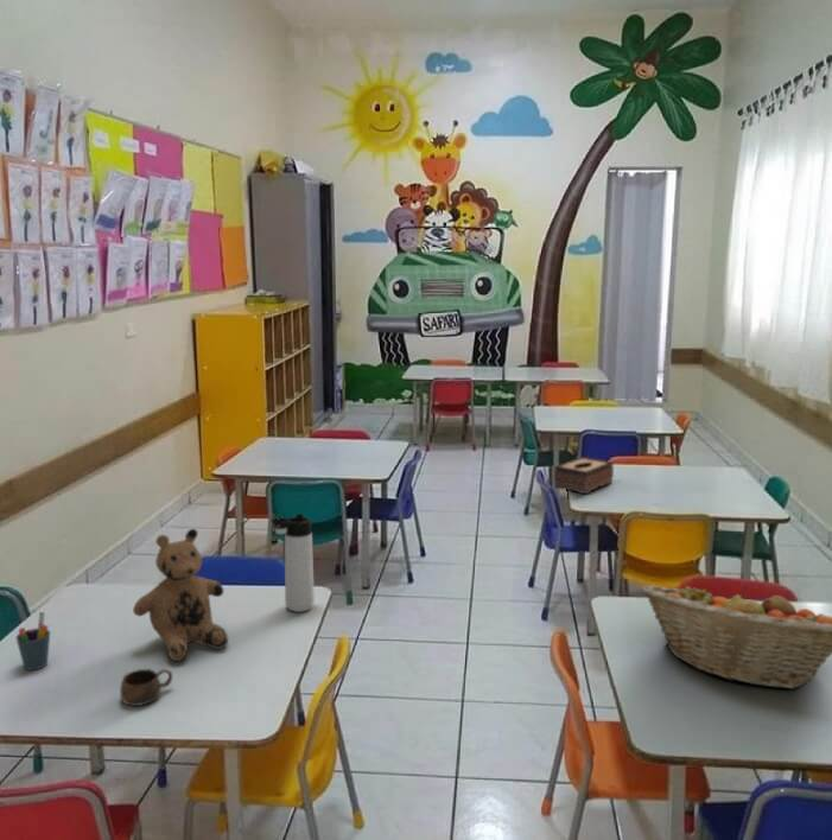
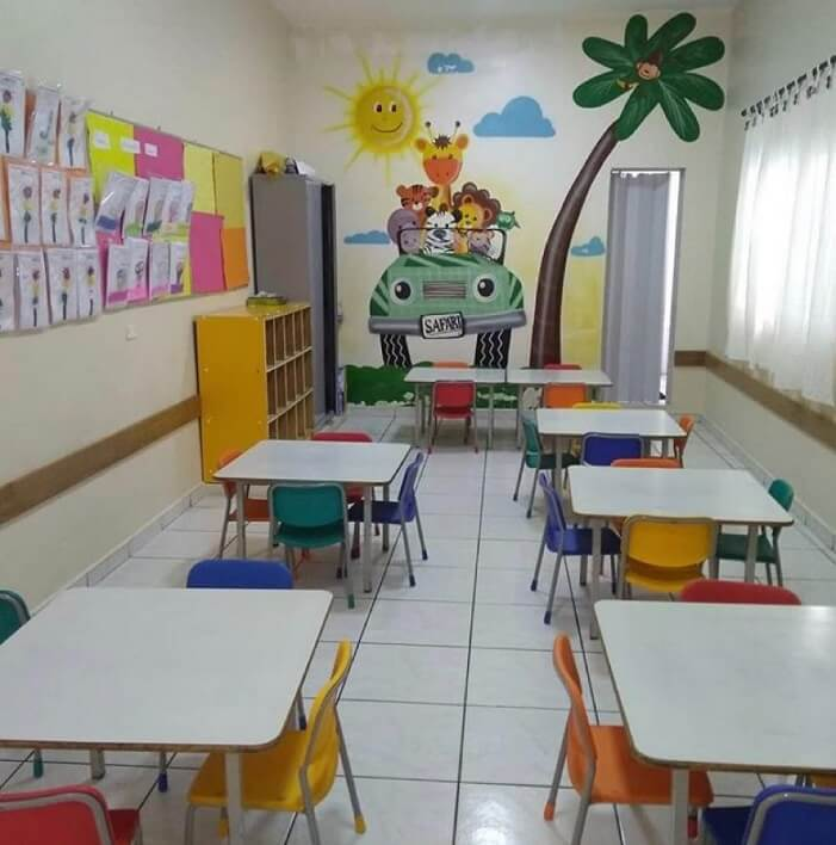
- fruit basket (739, 623)
- teddy bear (185, 590)
- tissue box (583, 475)
- cup (146, 685)
- thermos bottle (292, 562)
- pen holder (33, 642)
